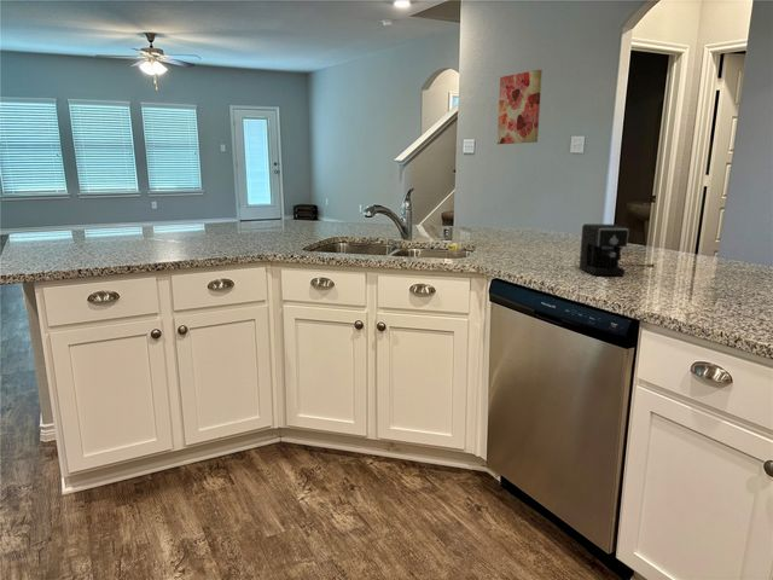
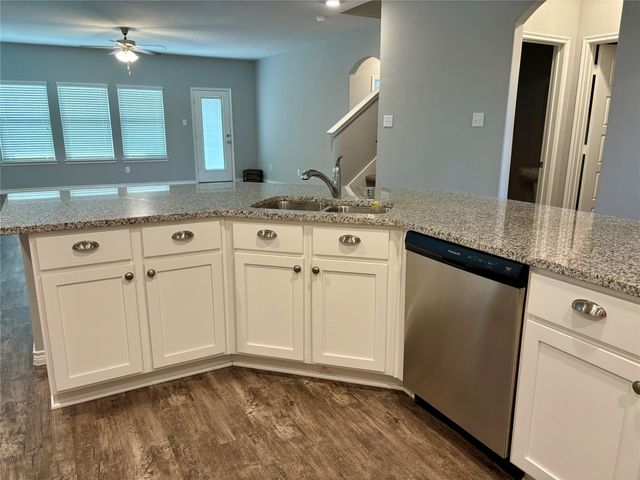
- coffee maker (626, 245)
- wall art (518, 109)
